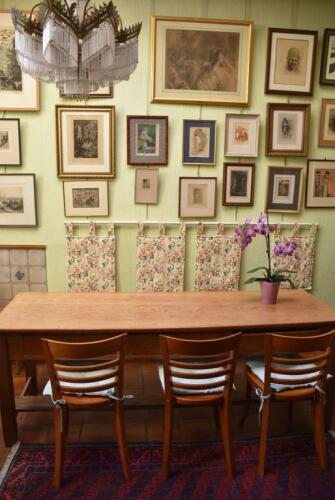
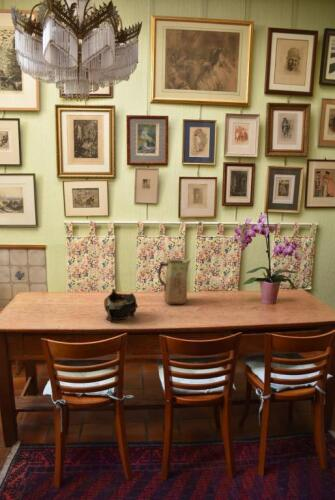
+ vase (173, 281)
+ decorative bowl (120, 305)
